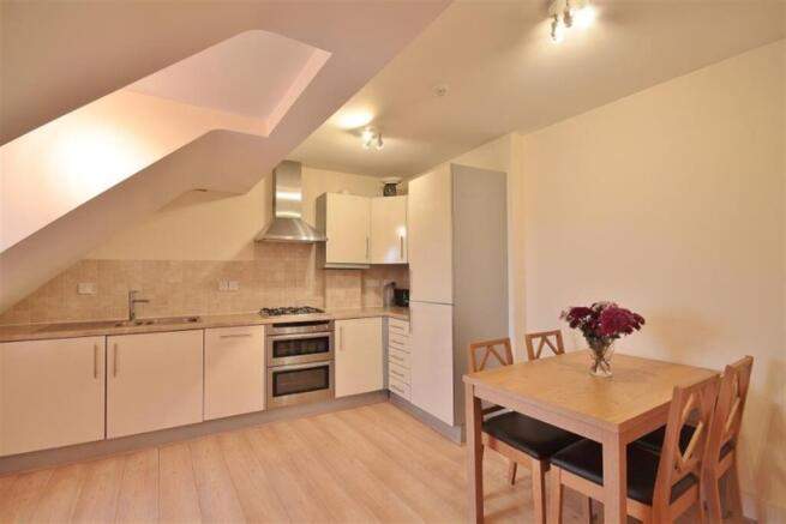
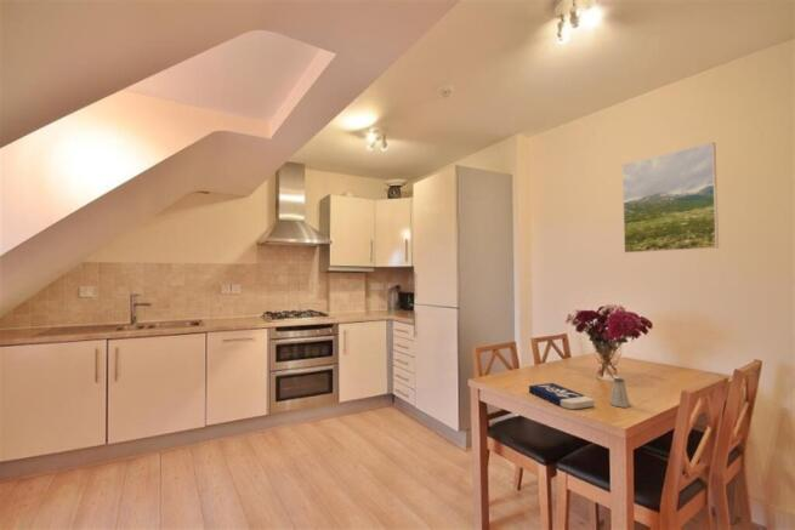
+ book (560, 395)
+ saltshaker (619, 391)
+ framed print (665, 203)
